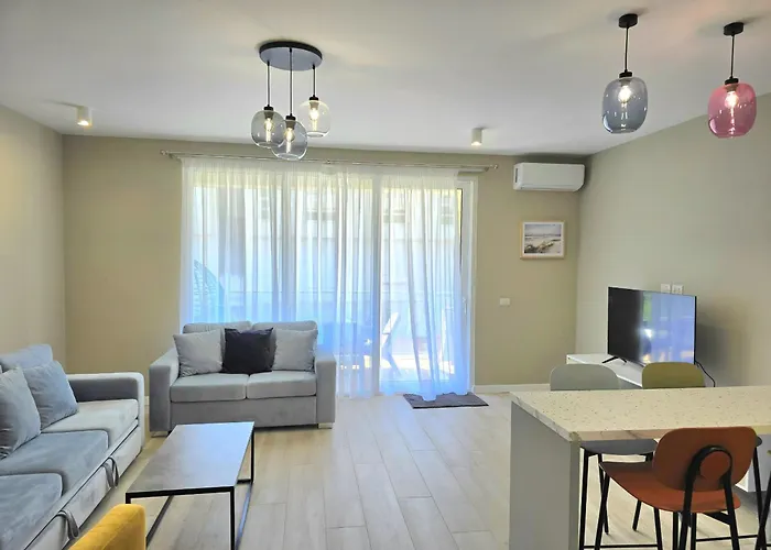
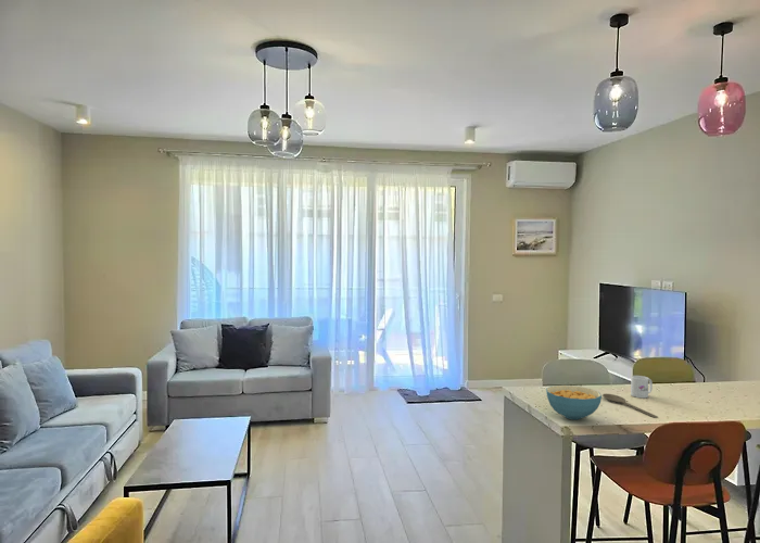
+ cereal bowl (572, 404)
+ mug (642, 386)
+ wooden spoon (629, 404)
